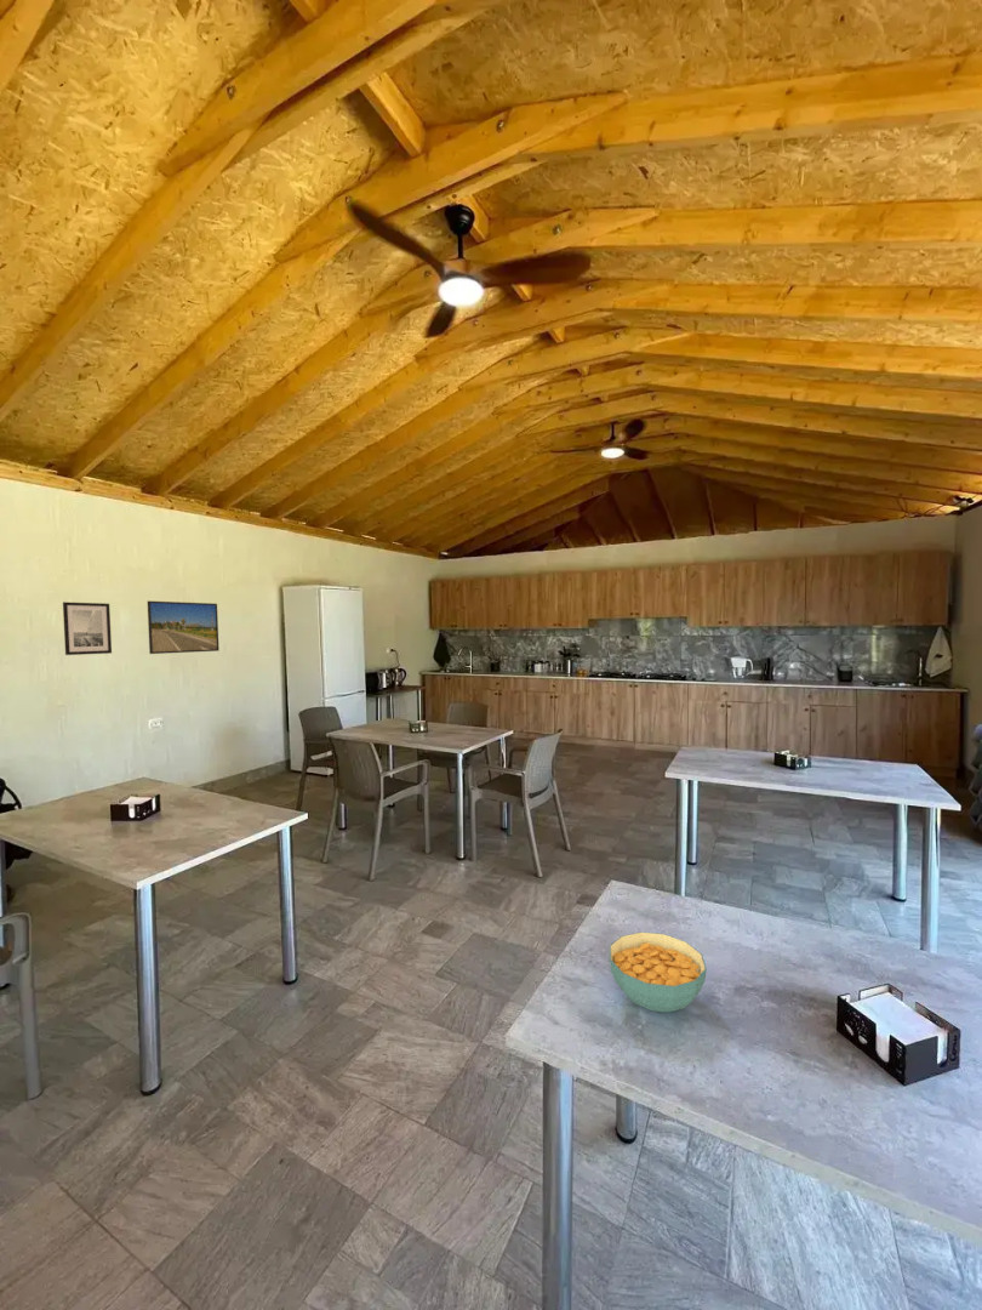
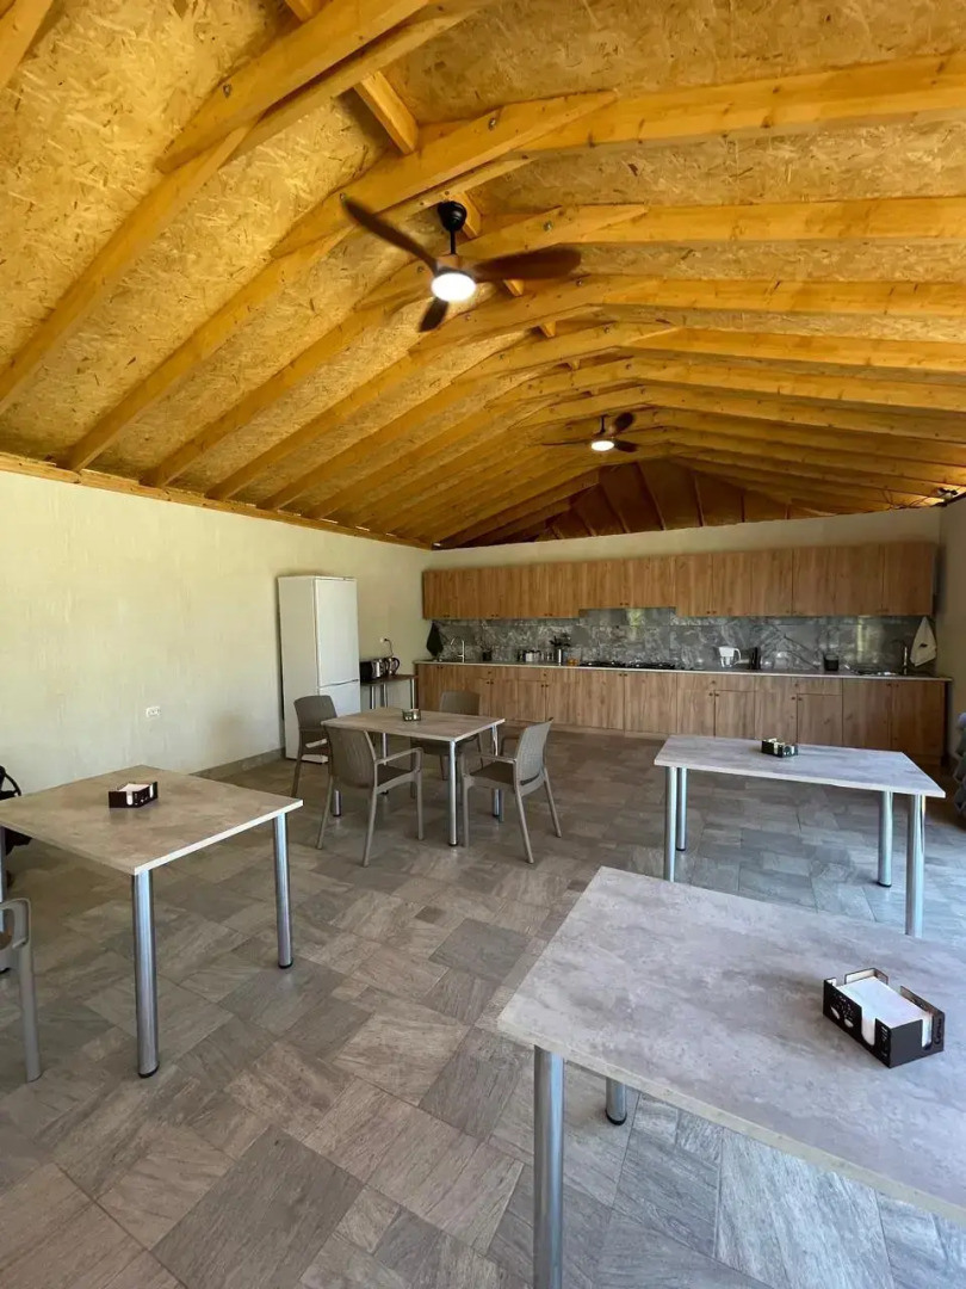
- cereal bowl (656, 979)
- wall art (87, 628)
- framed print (184, 627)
